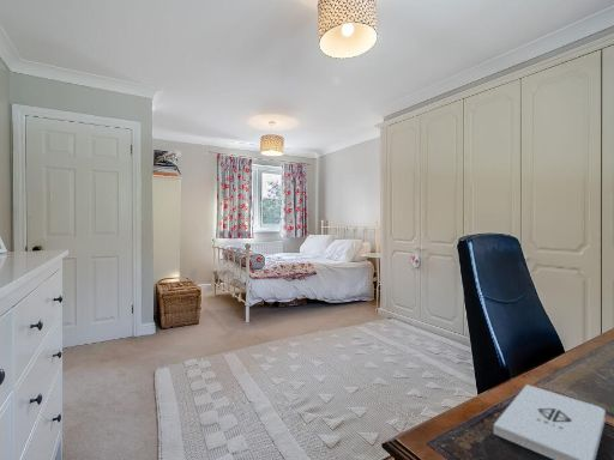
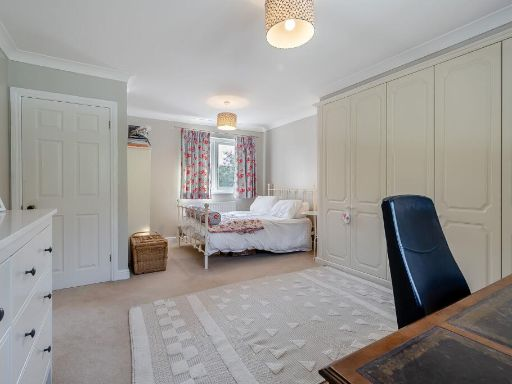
- notepad (552, 420)
